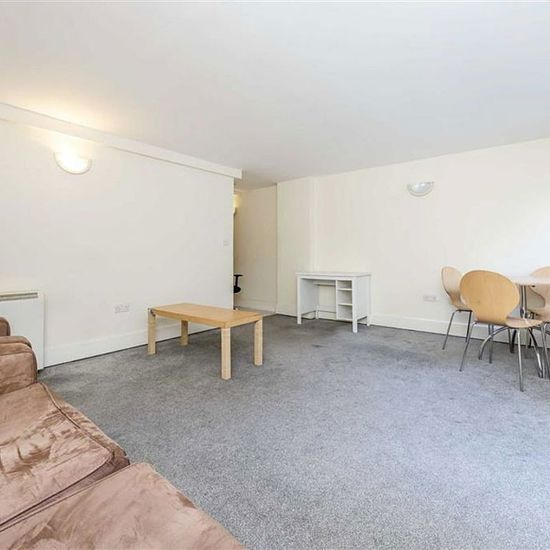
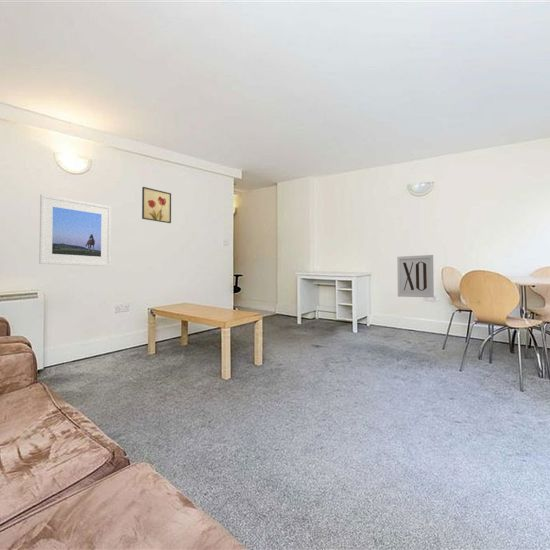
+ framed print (77, 233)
+ wall art (156, 205)
+ wall art (414, 276)
